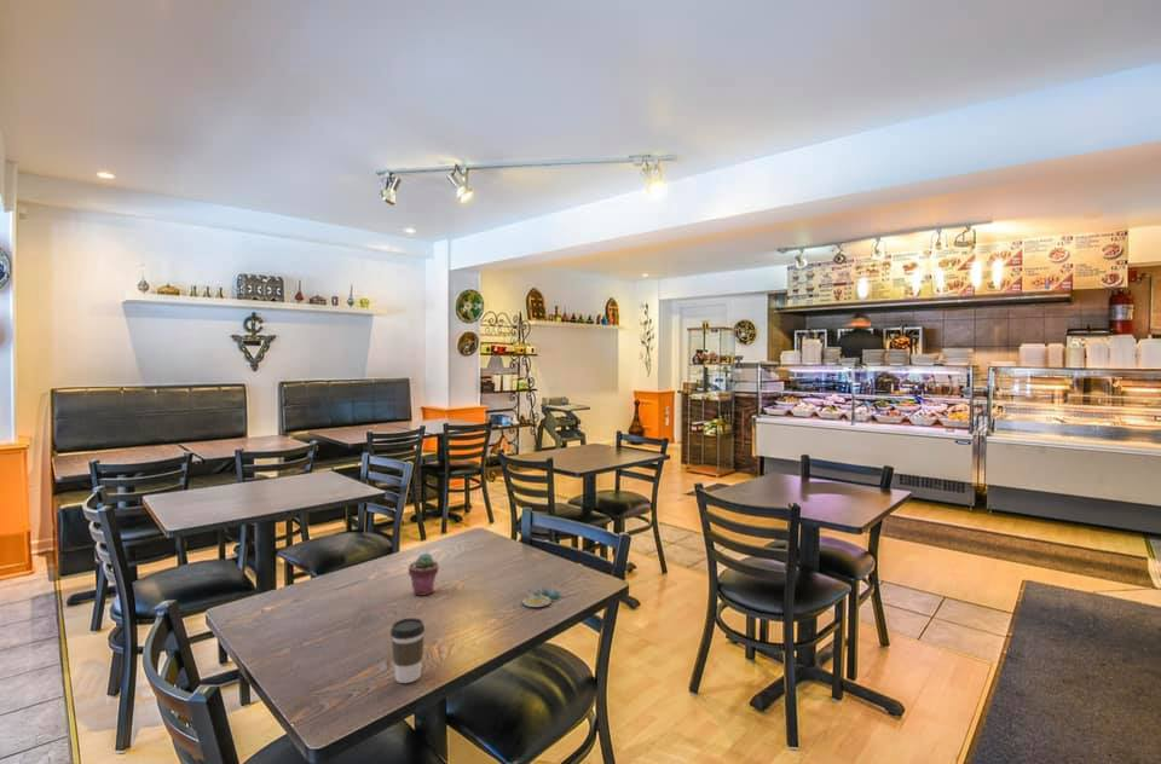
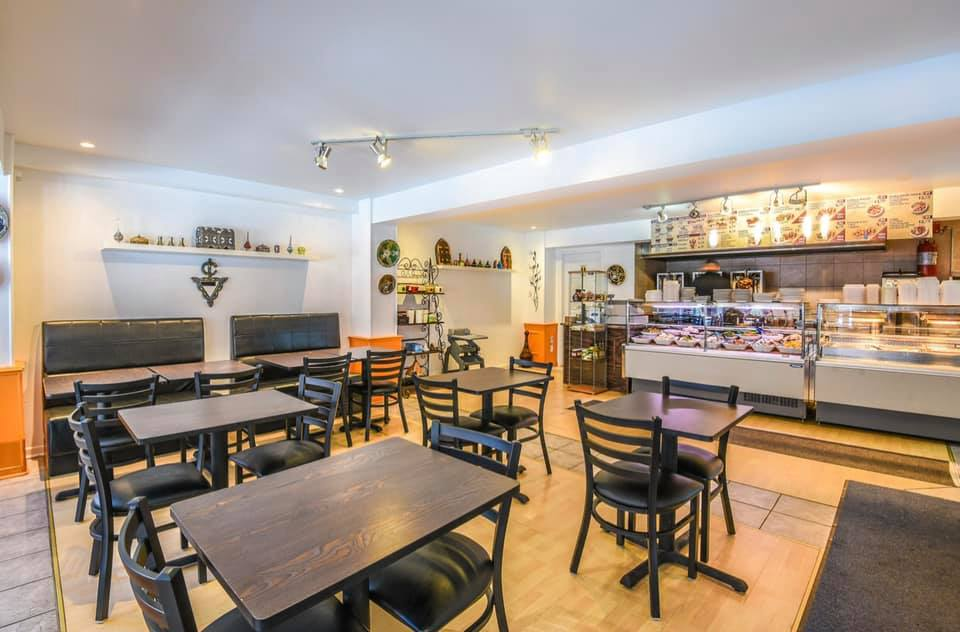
- coffee cup (408, 650)
- potted succulent (423, 572)
- salt and pepper shaker set (539, 594)
